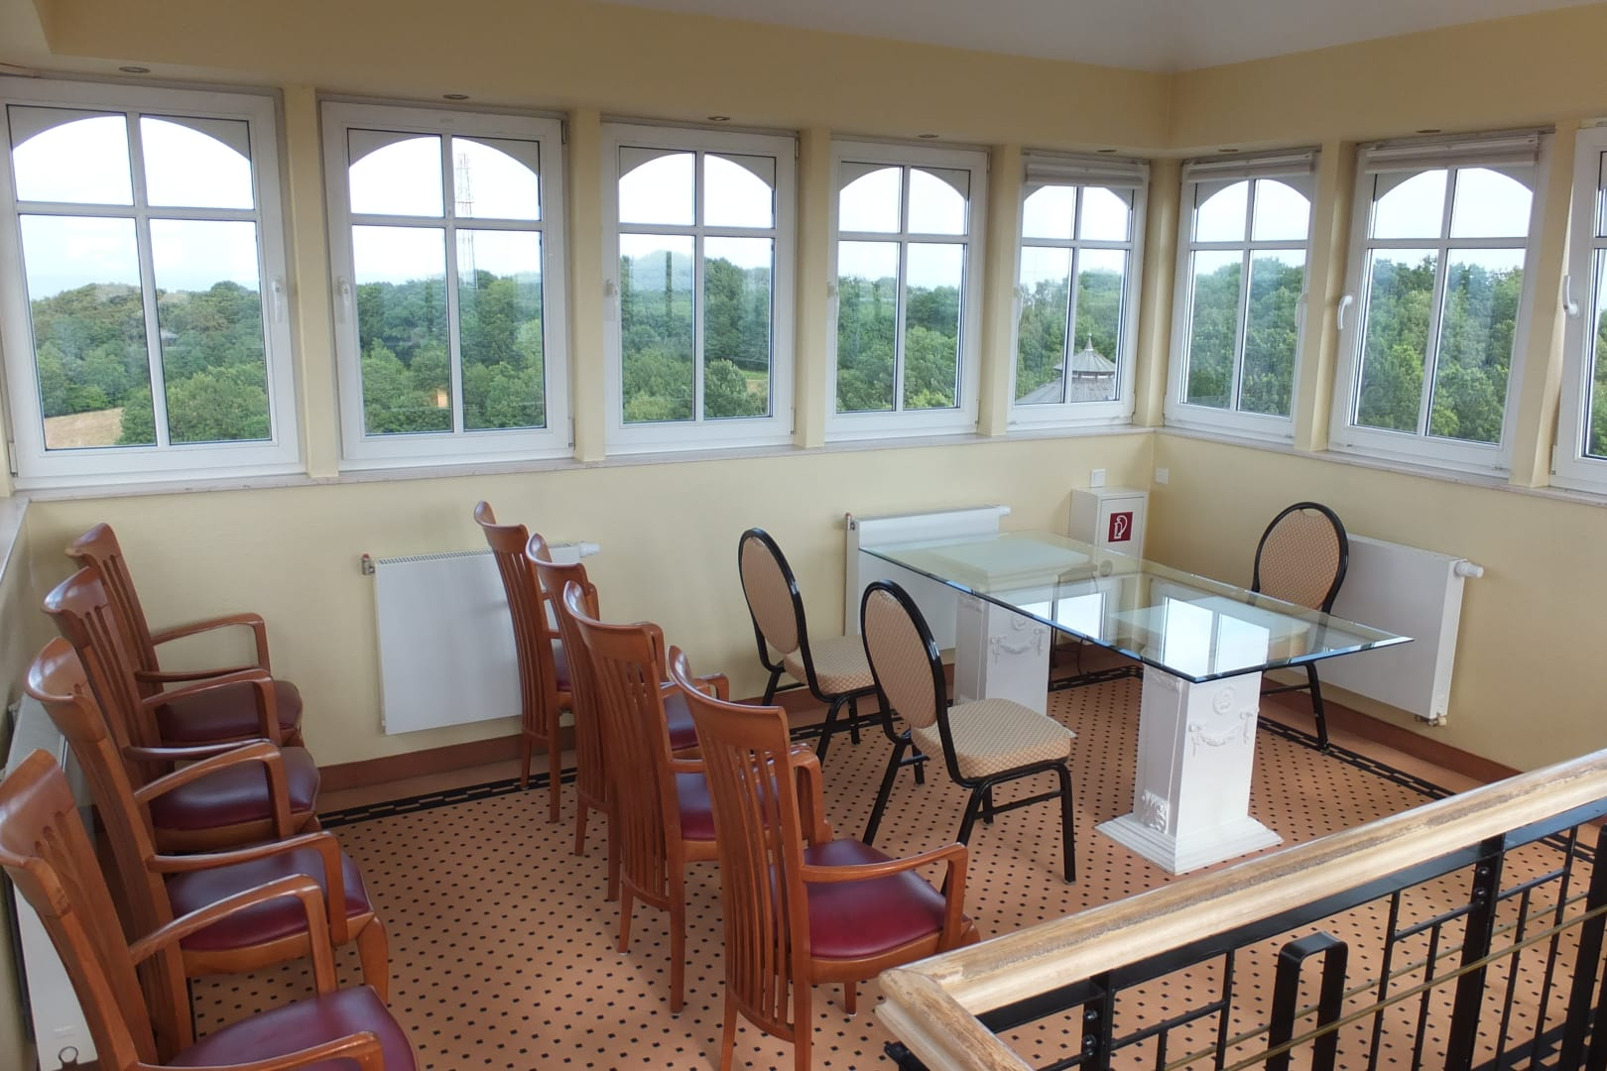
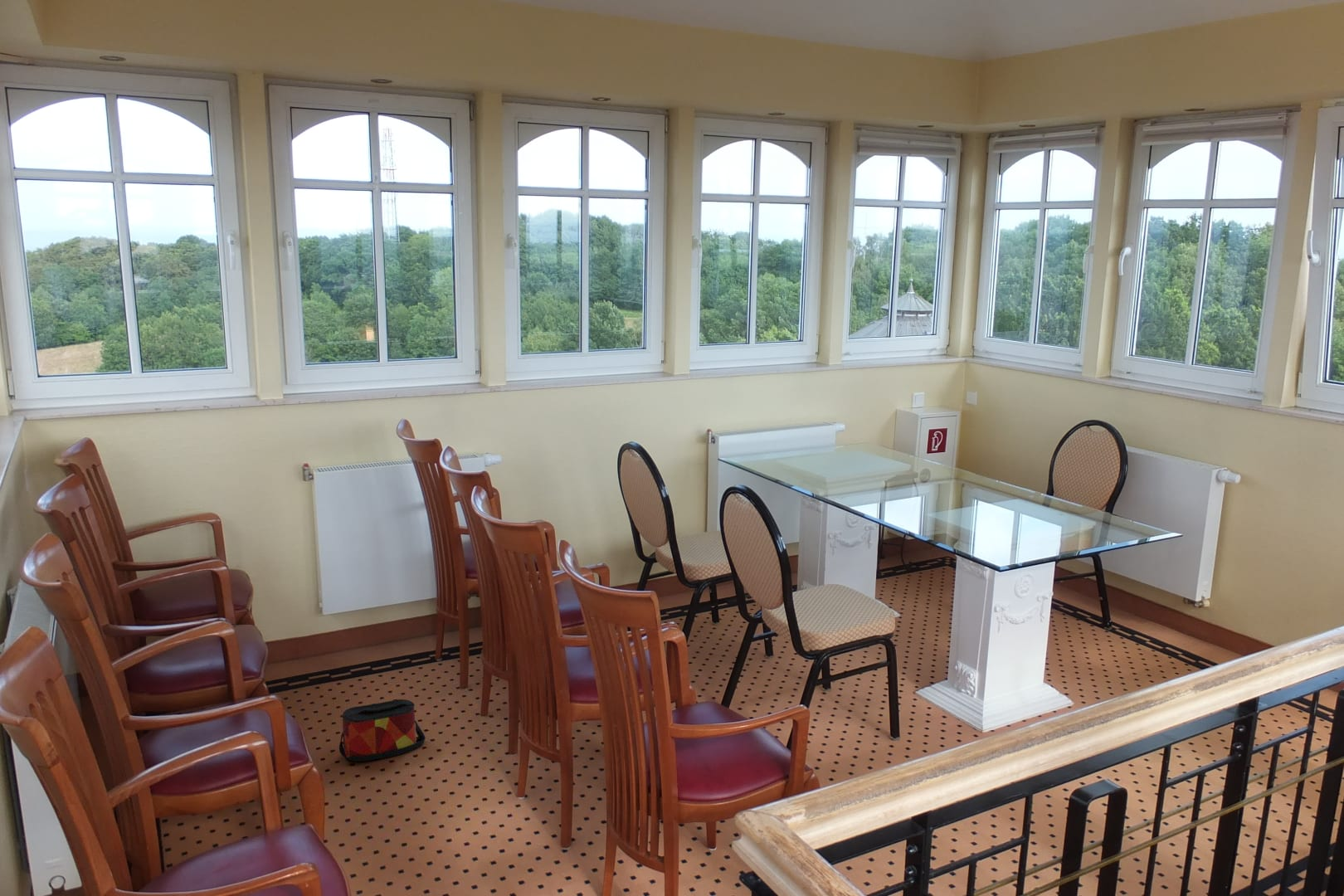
+ bag (382, 728)
